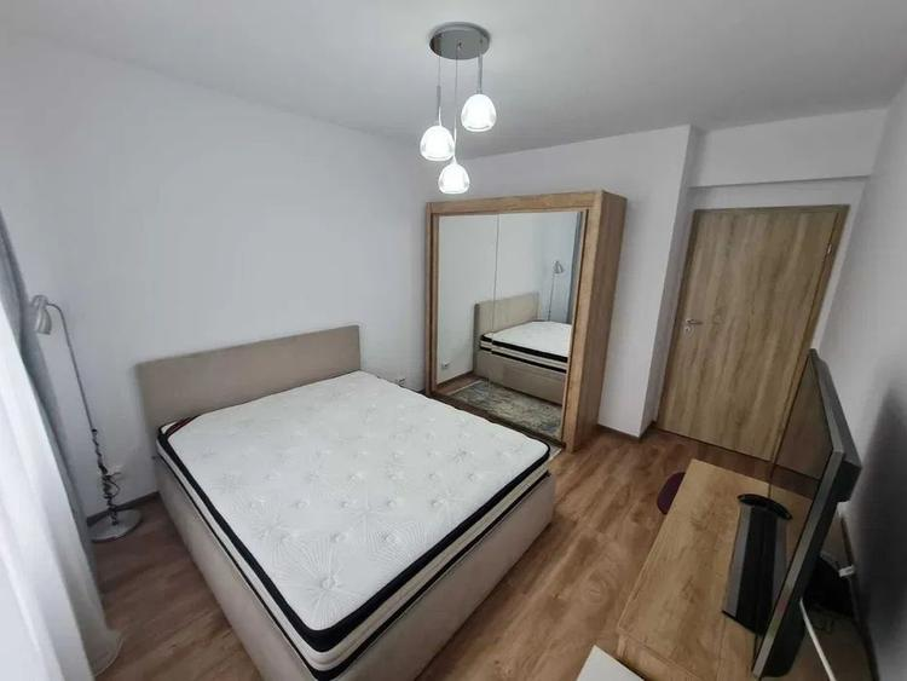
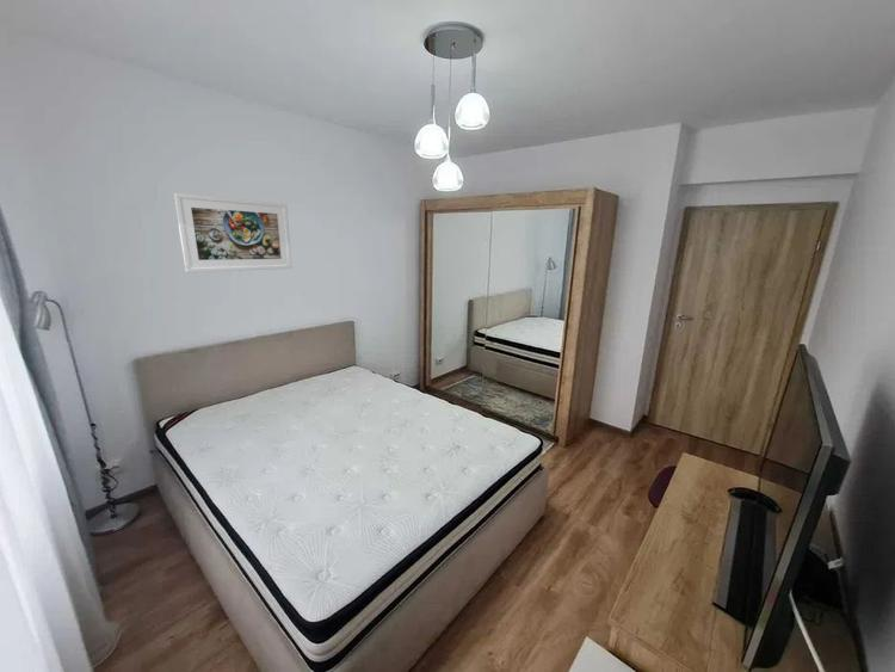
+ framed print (240, 235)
